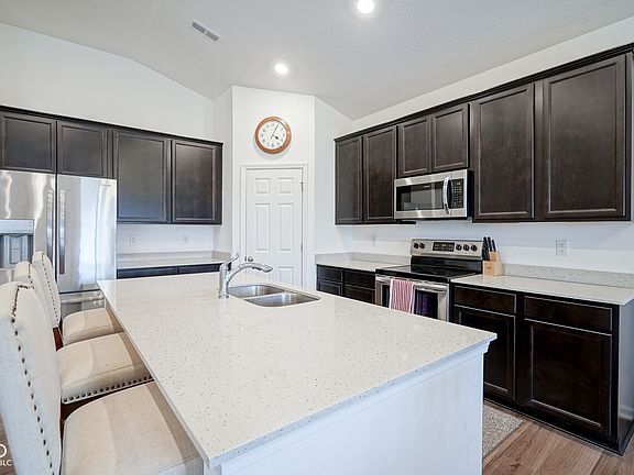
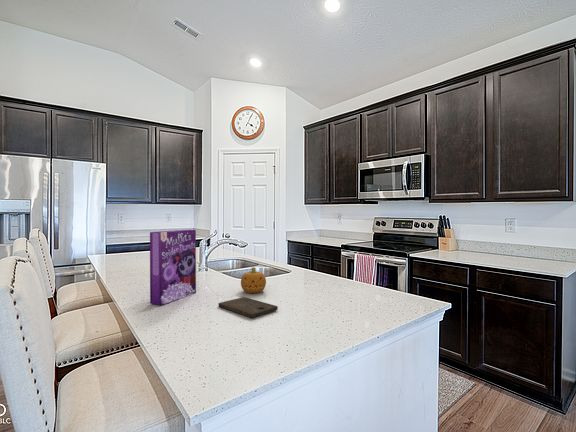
+ cutting board (247, 306)
+ cereal box (174, 264)
+ fruit (253, 279)
